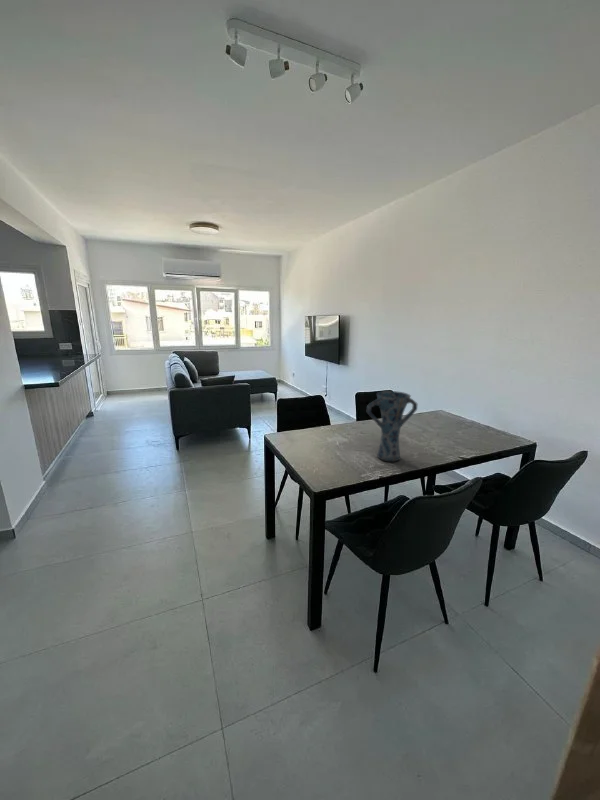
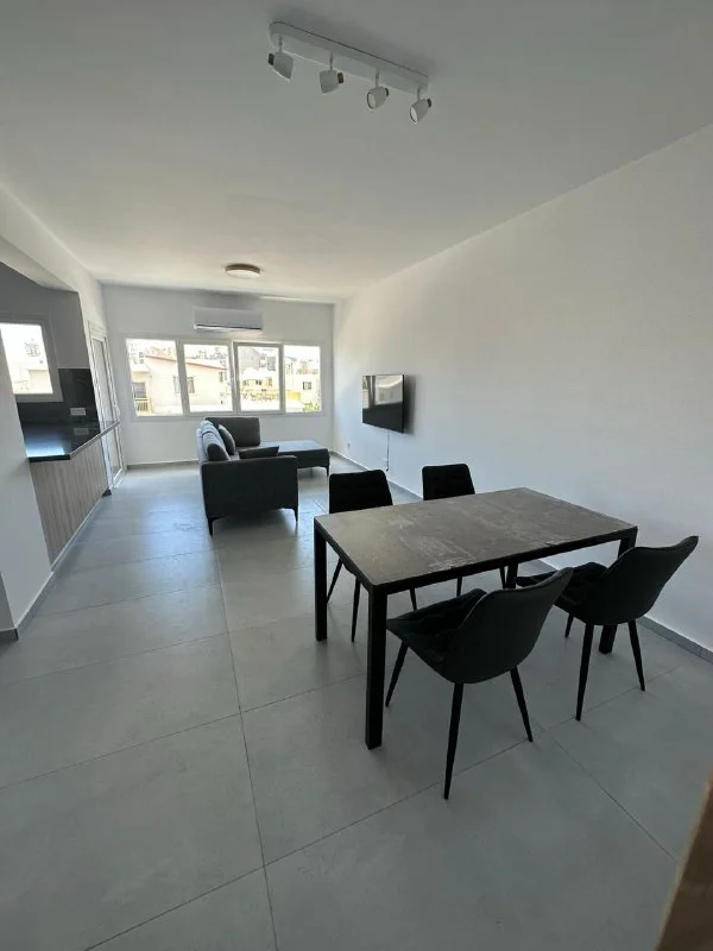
- vase (390, 426)
